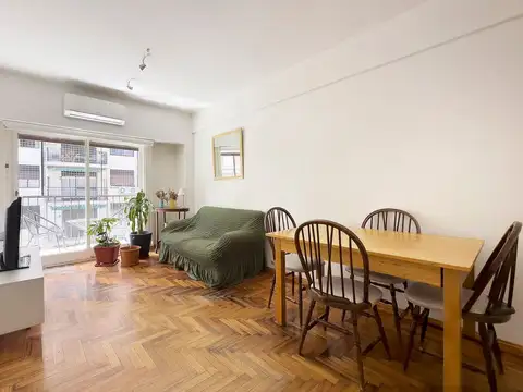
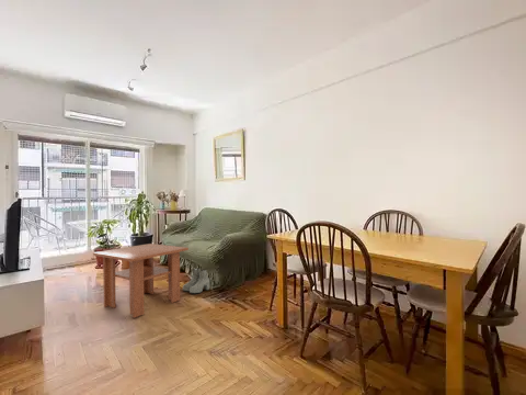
+ coffee table (142, 276)
+ boots (196, 280)
